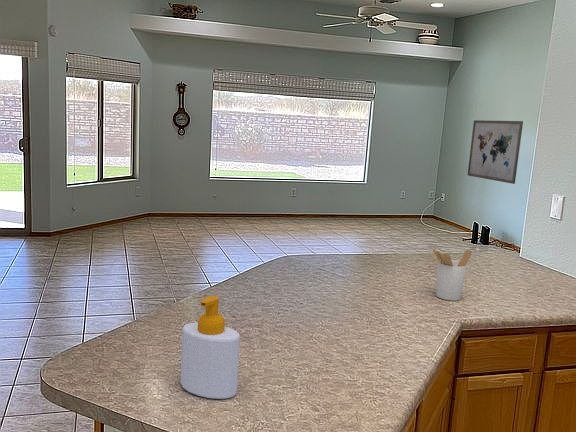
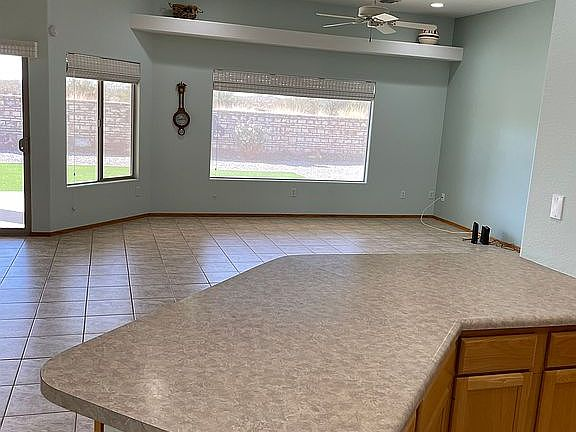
- wall art (493, 150)
- soap bottle (210, 343)
- utensil holder (447, 272)
